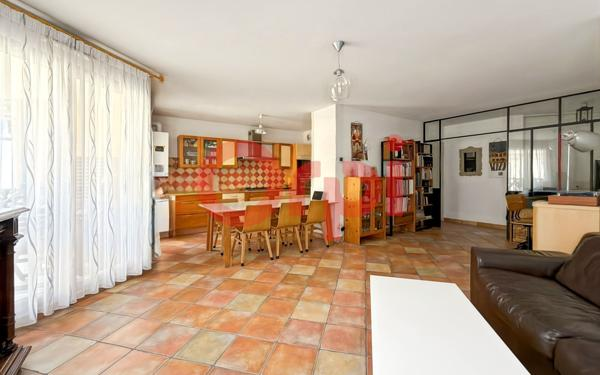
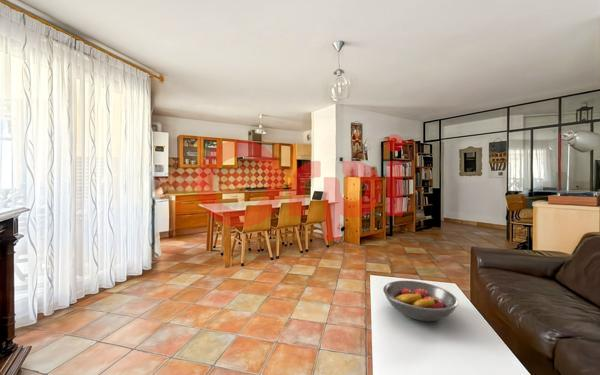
+ fruit bowl (418, 300)
